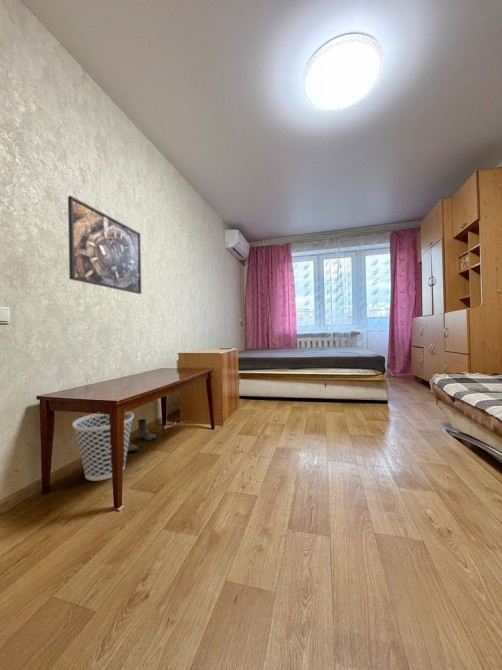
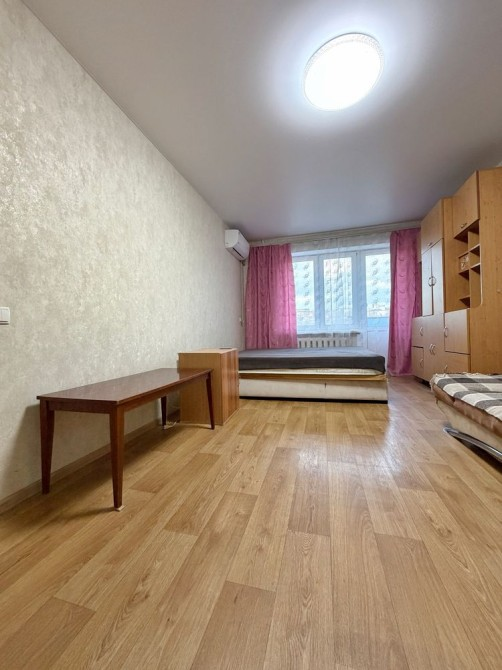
- boots (138, 434)
- wastebasket (105, 444)
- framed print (110, 252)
